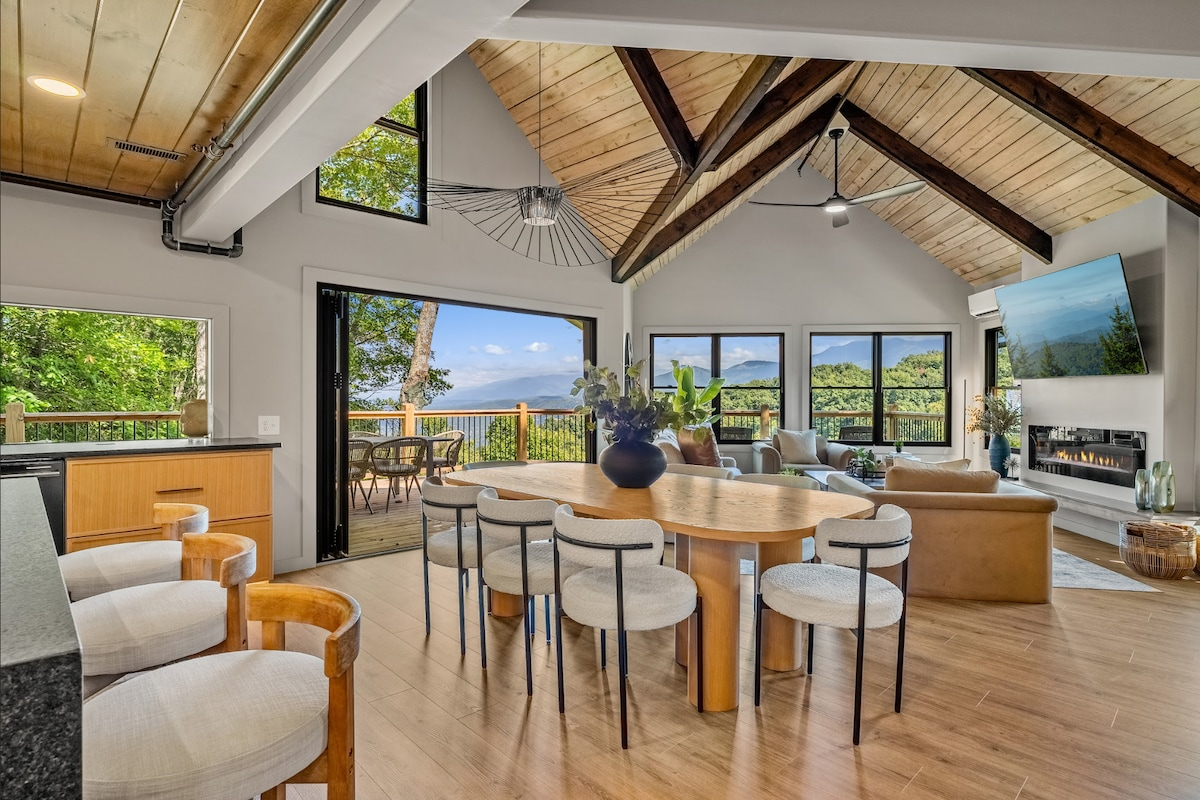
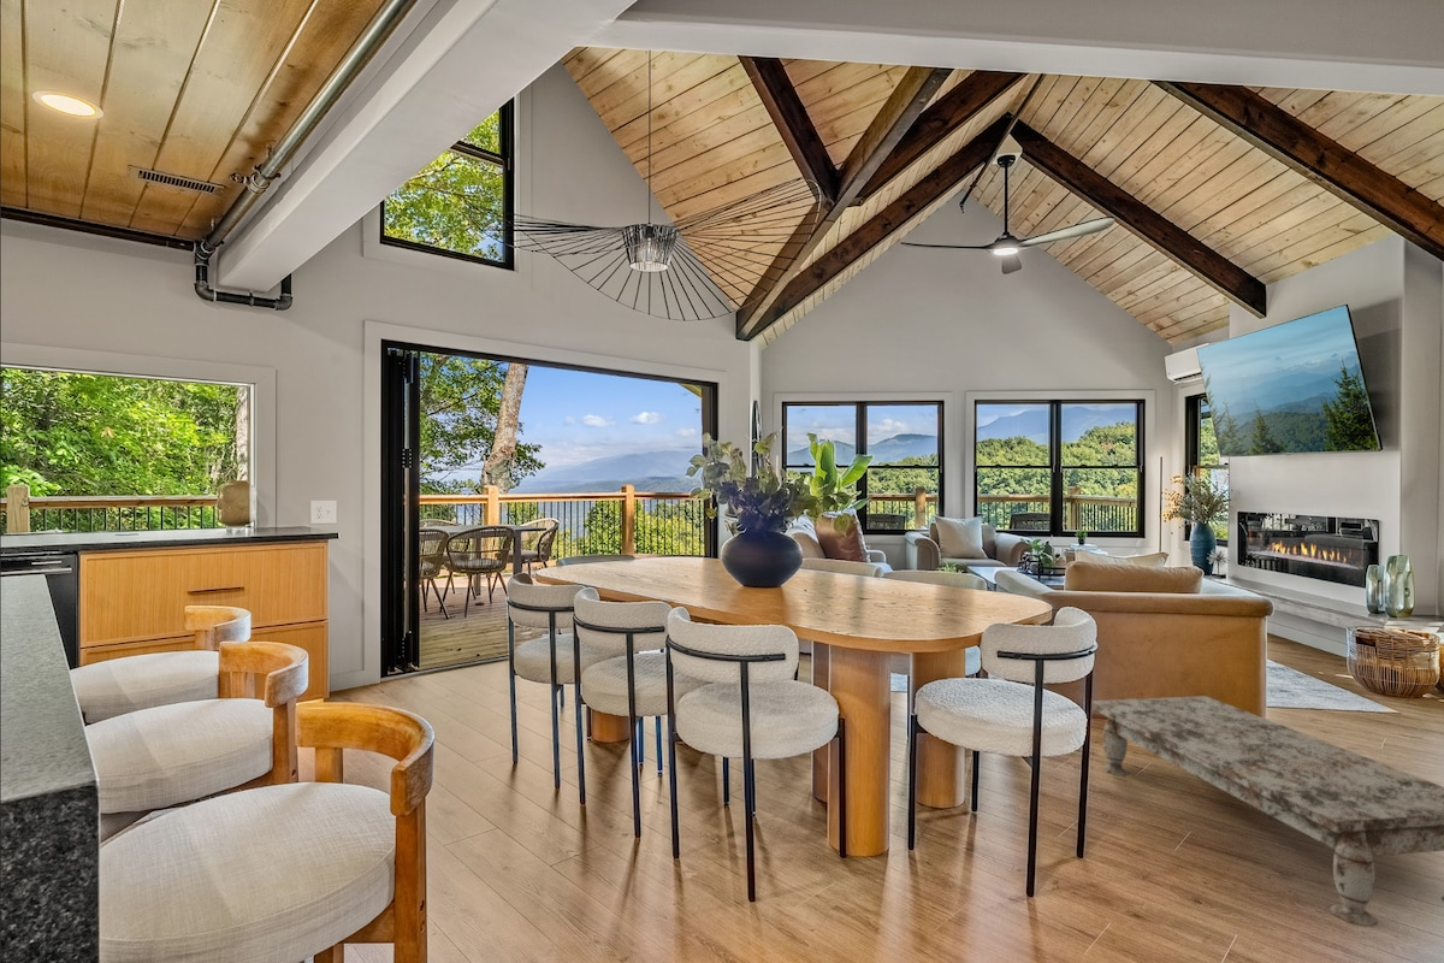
+ coffee table (1257, 785)
